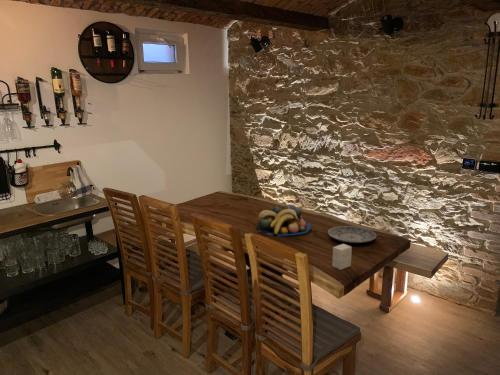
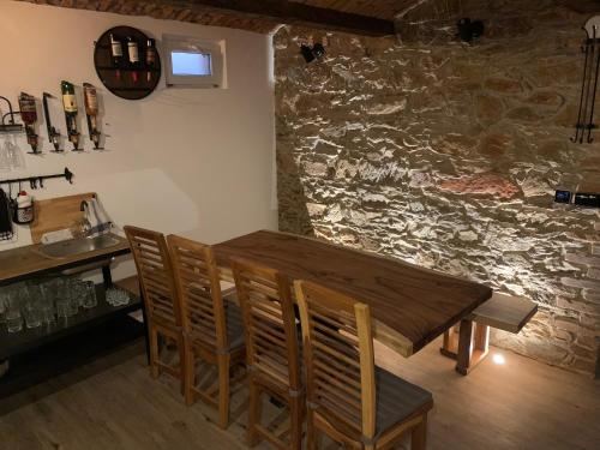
- small box (341, 256)
- plate (351, 235)
- fruit bowl (284, 217)
